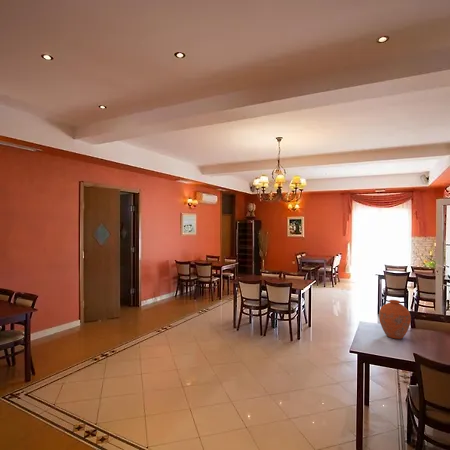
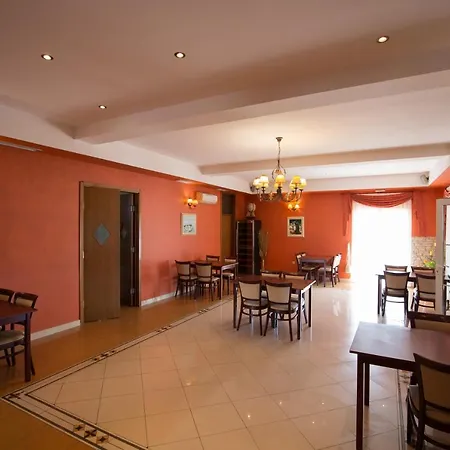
- vase (394, 318)
